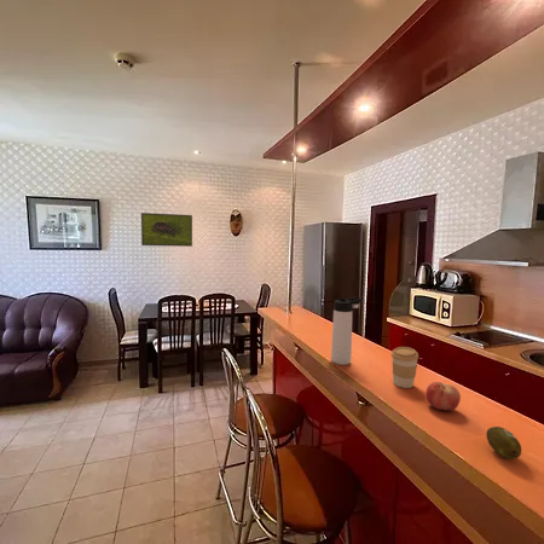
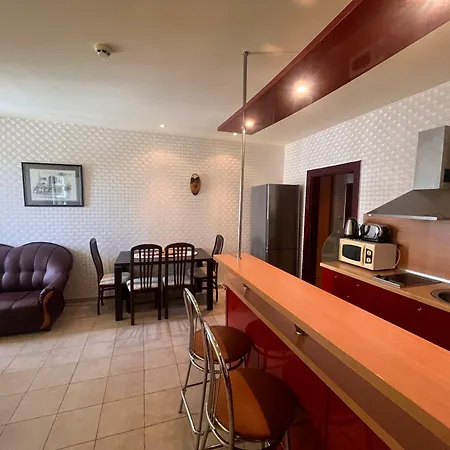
- coffee cup (404, 366)
- thermos bottle (346, 330)
- fruit (442, 395)
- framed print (167, 230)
- fruit (503, 442)
